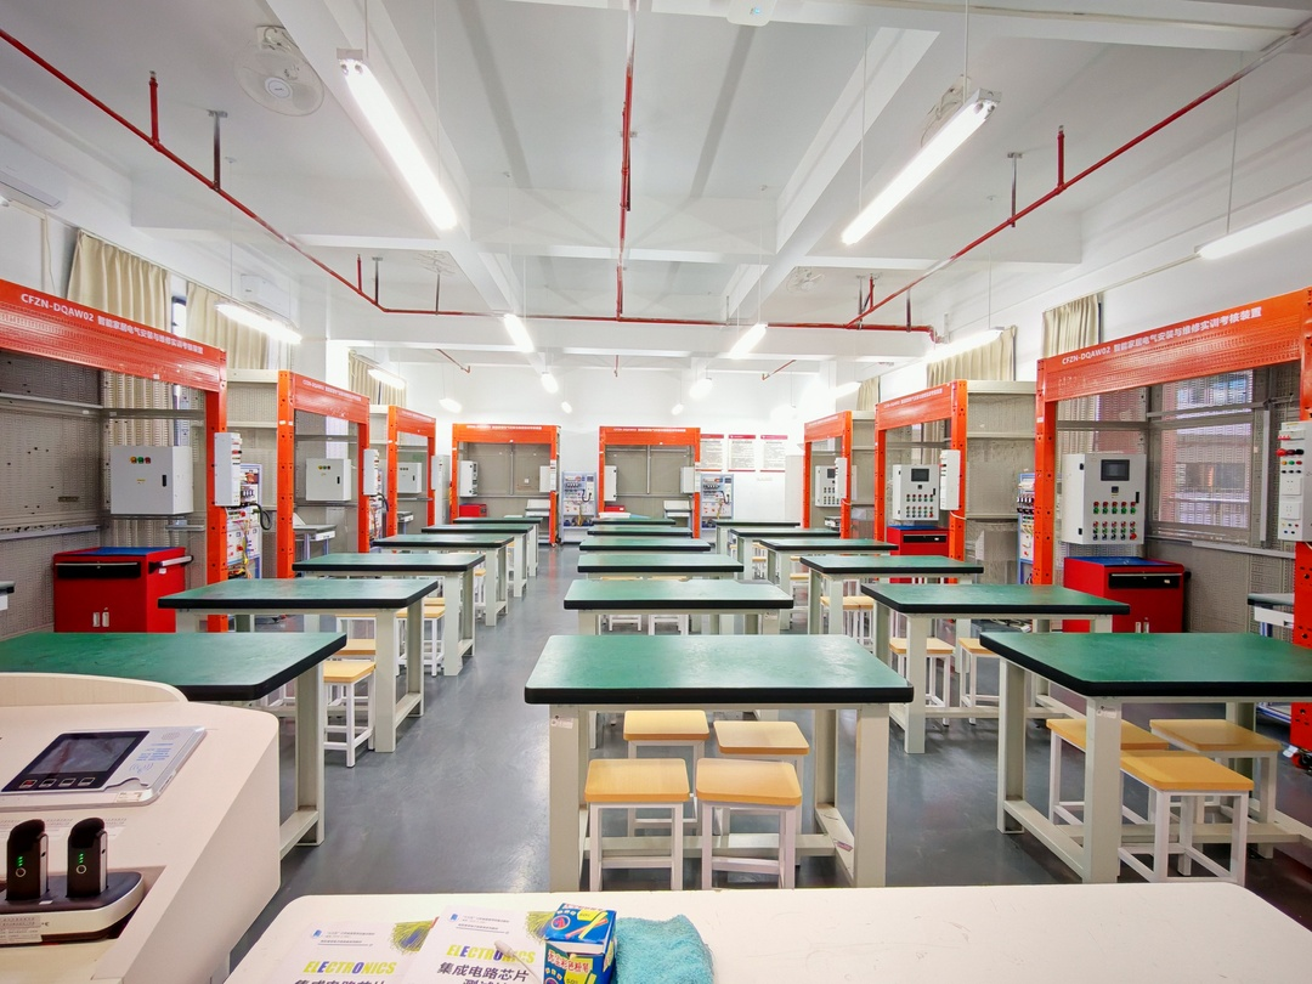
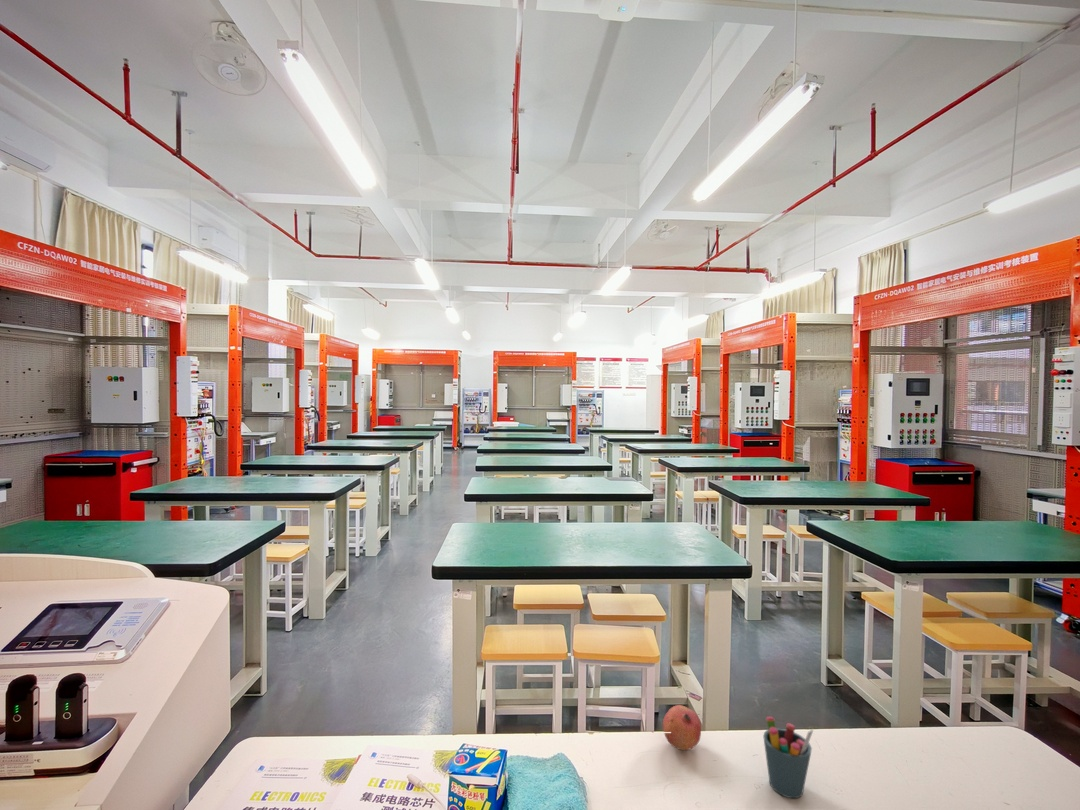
+ pen holder (786, 752)
+ pomegranate (681, 727)
